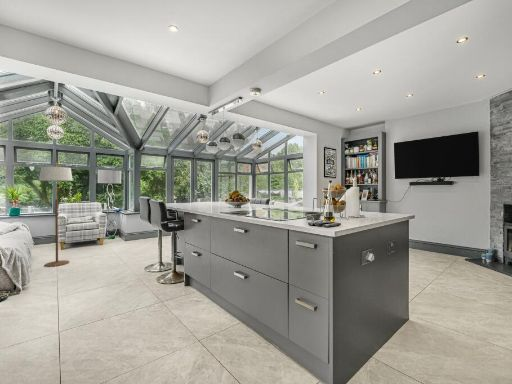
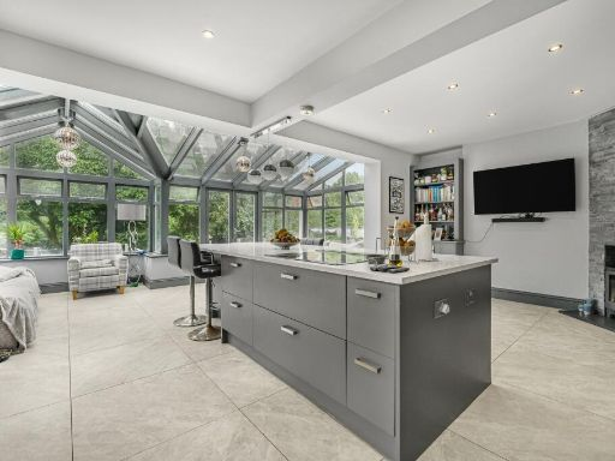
- floor lamp (57, 213)
